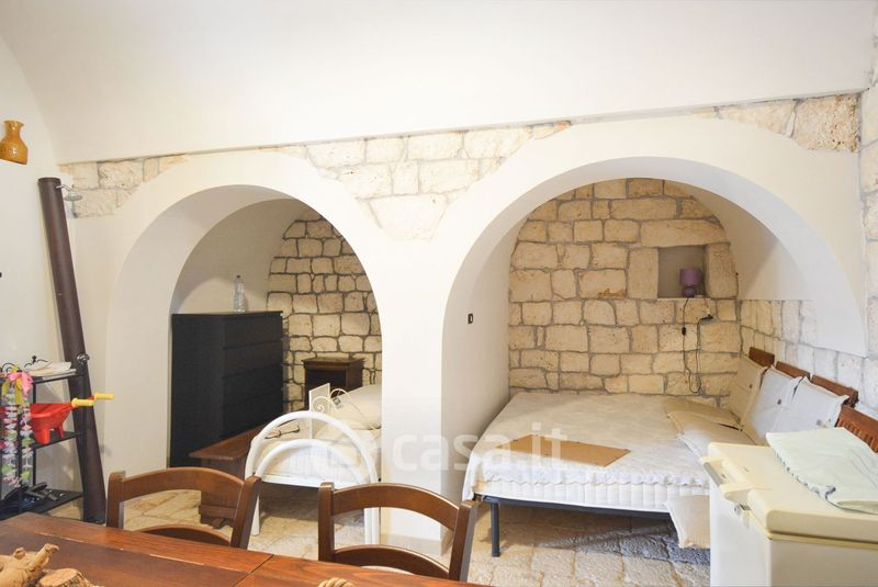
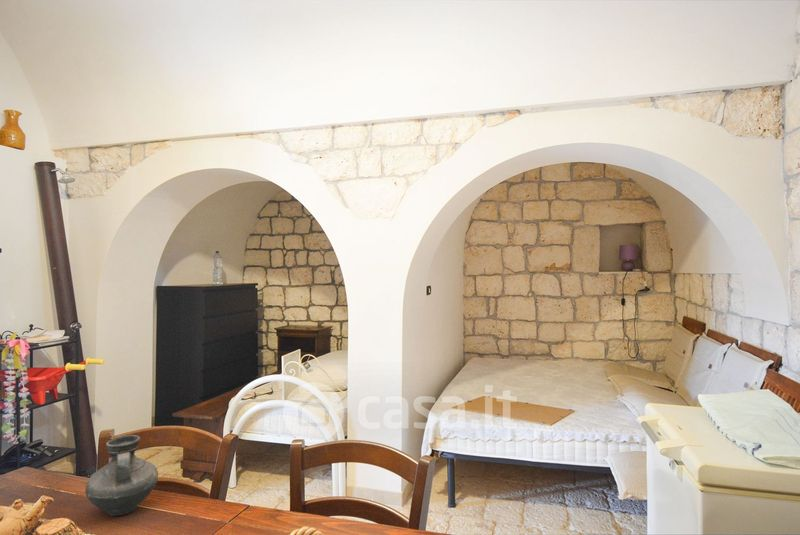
+ ceramic pitcher (123, 475)
